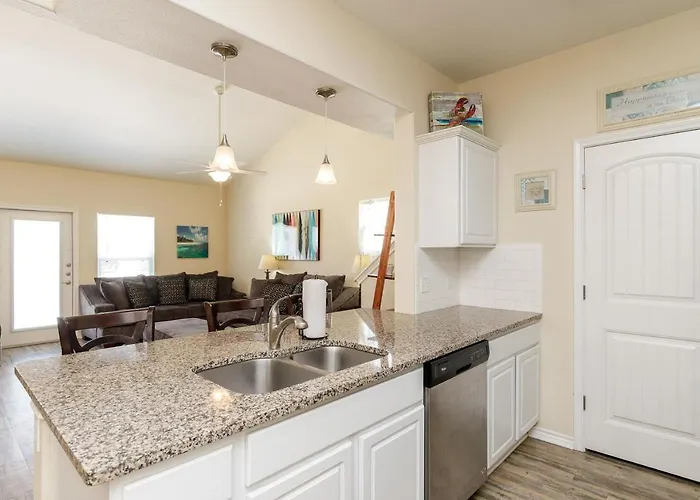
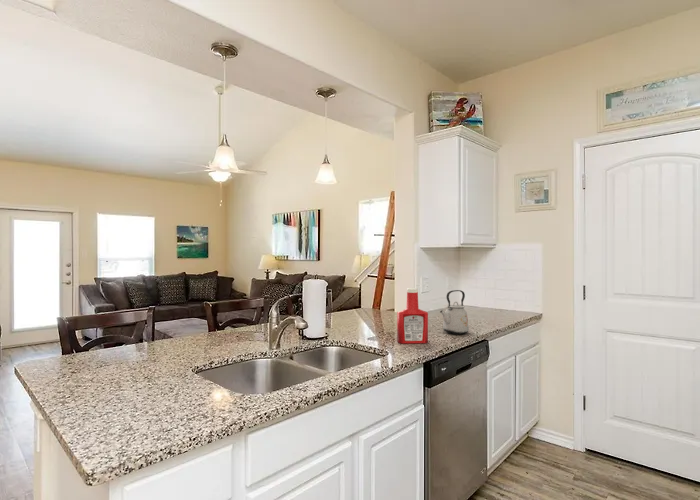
+ soap bottle (412, 315)
+ kettle (452, 311)
